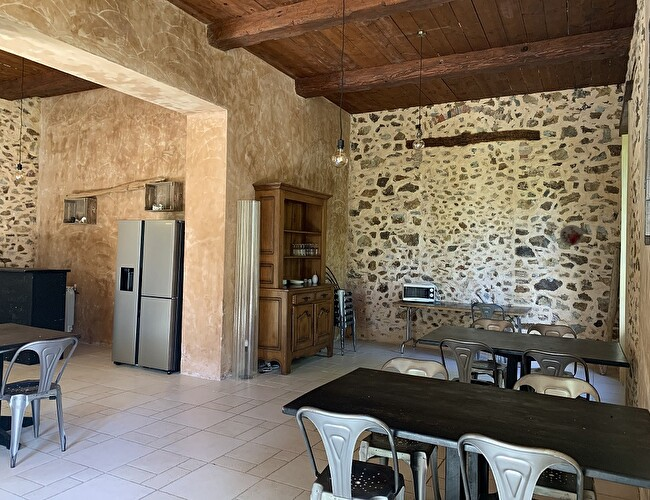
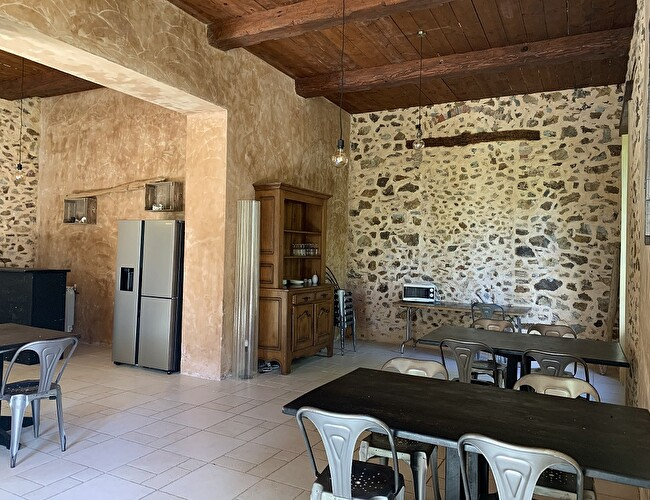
- decorative plate (571, 235)
